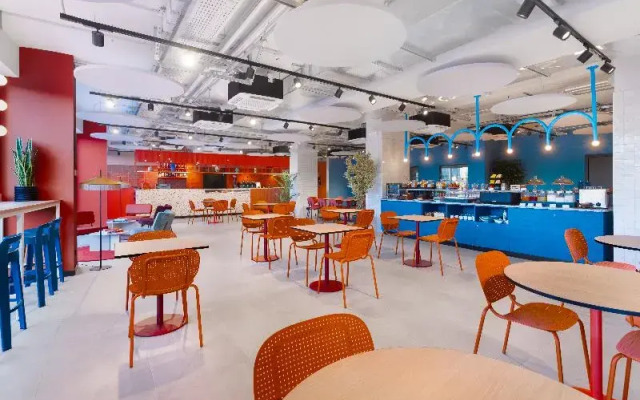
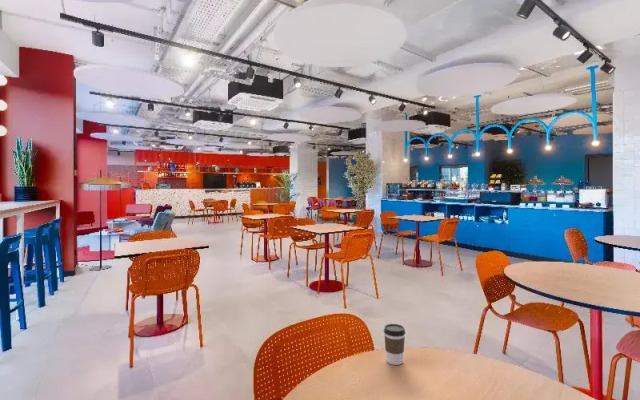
+ coffee cup (394, 344)
